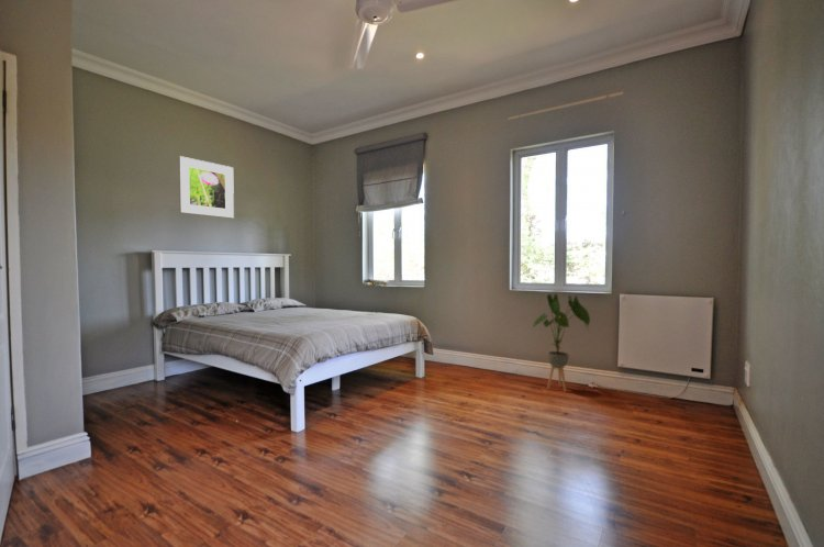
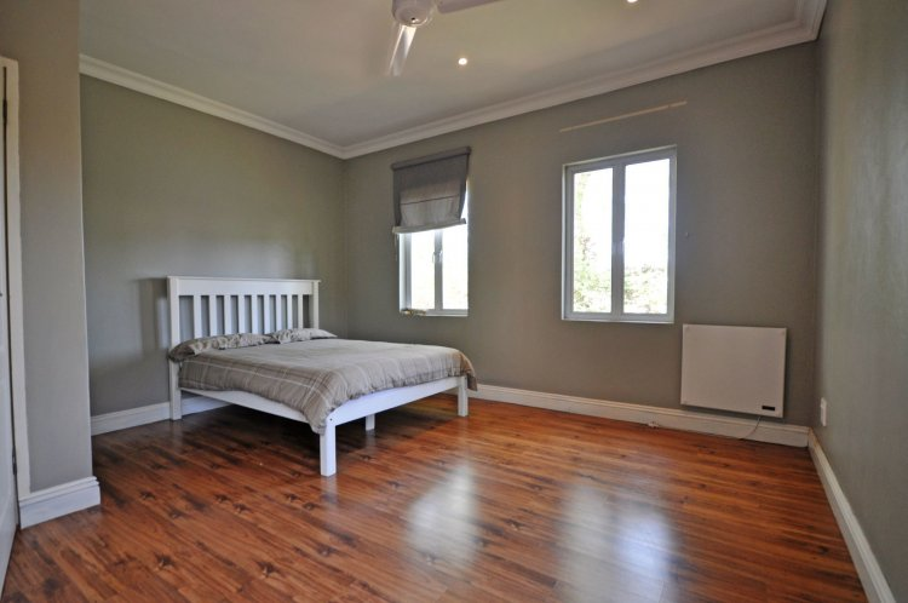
- house plant (560, 341)
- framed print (208, 188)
